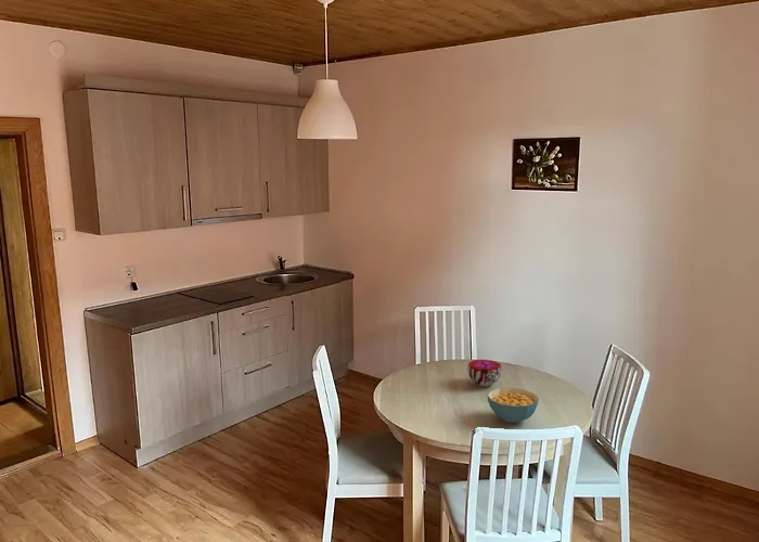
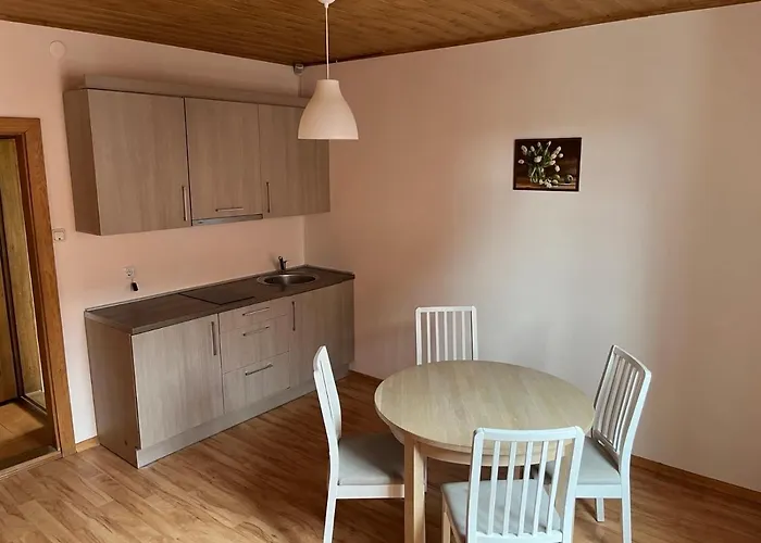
- decorative bowl (484, 374)
- cereal bowl (512, 408)
